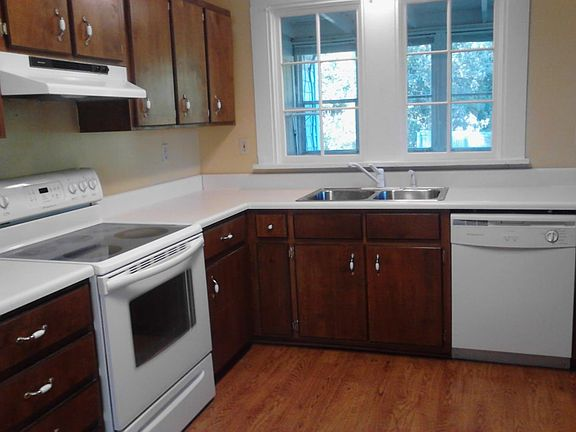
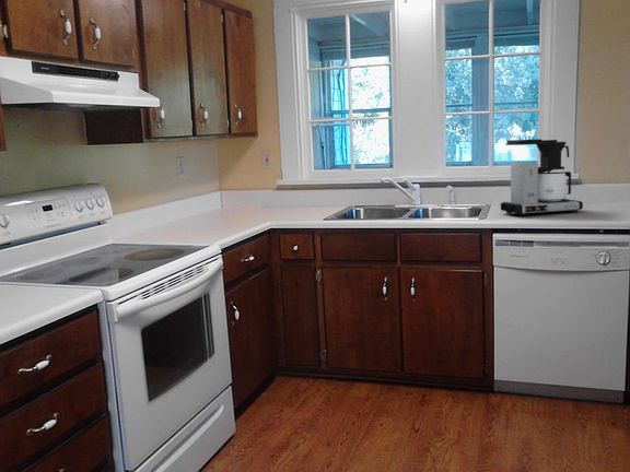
+ coffee maker (540, 176)
